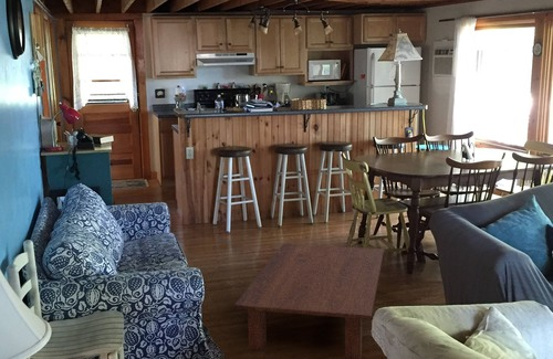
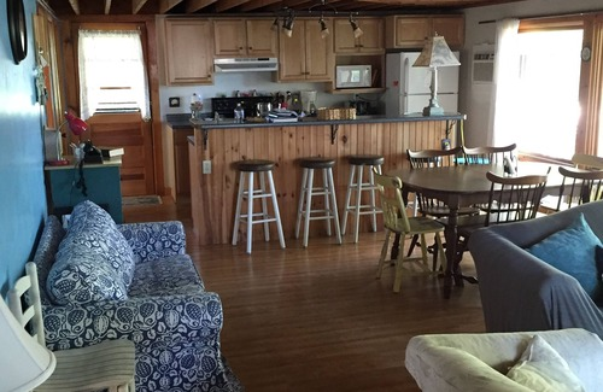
- coffee table (319, 294)
